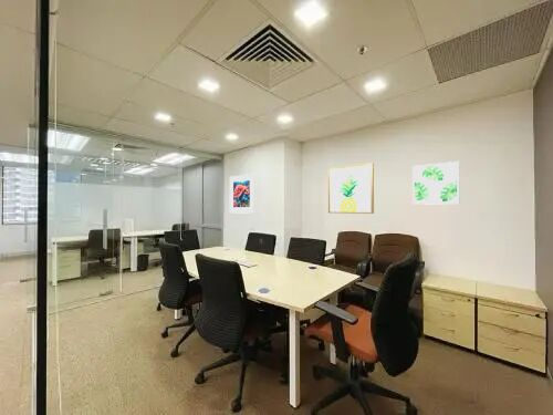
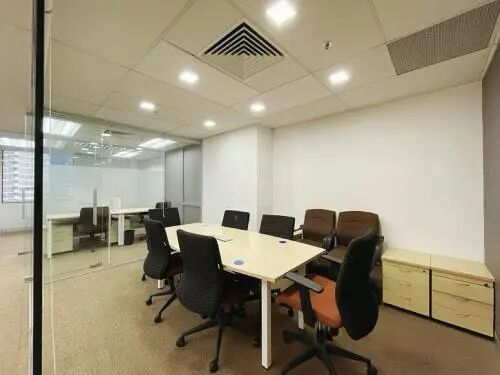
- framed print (241, 194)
- wall art (349, 189)
- wall art (435, 184)
